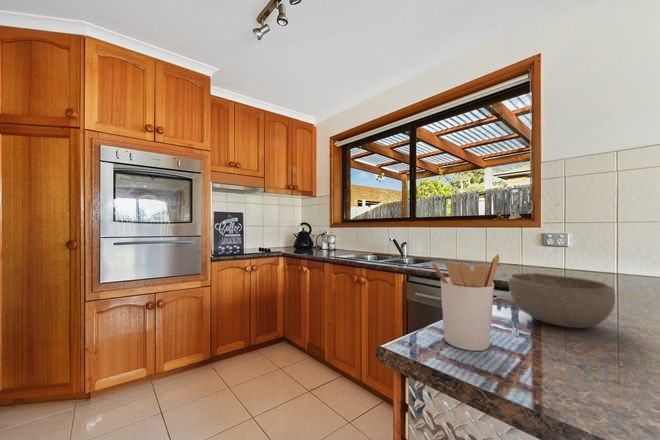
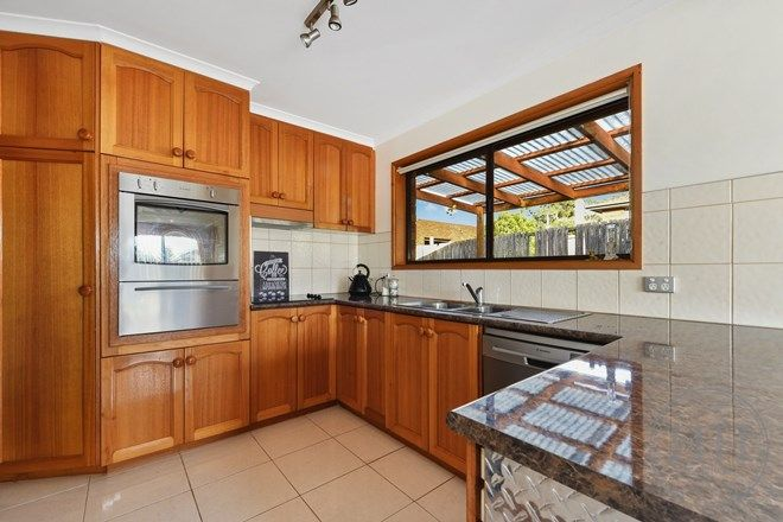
- utensil holder (466, 300)
- bowl (556, 300)
